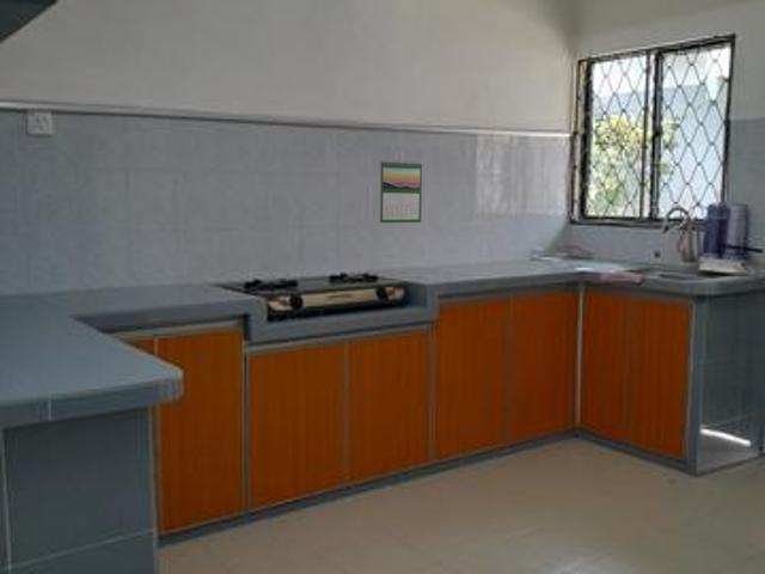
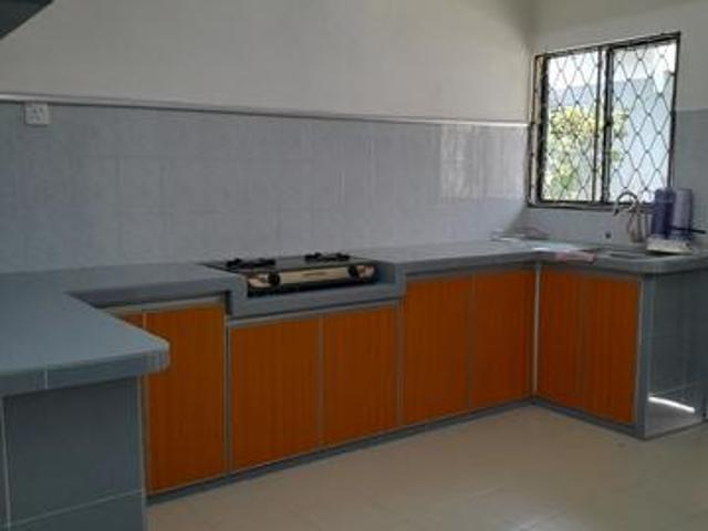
- calendar (400, 191)
